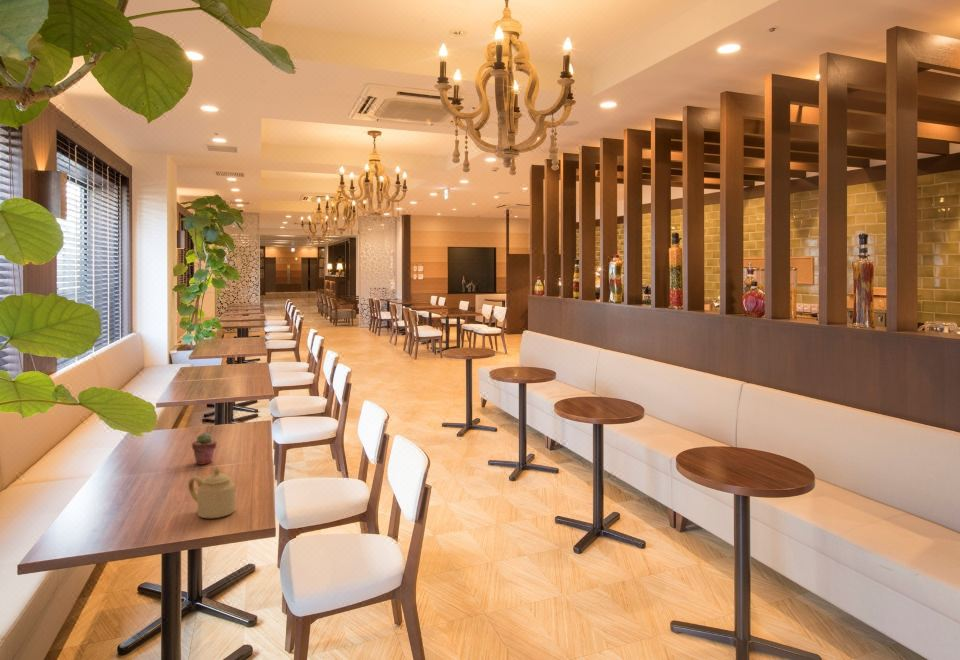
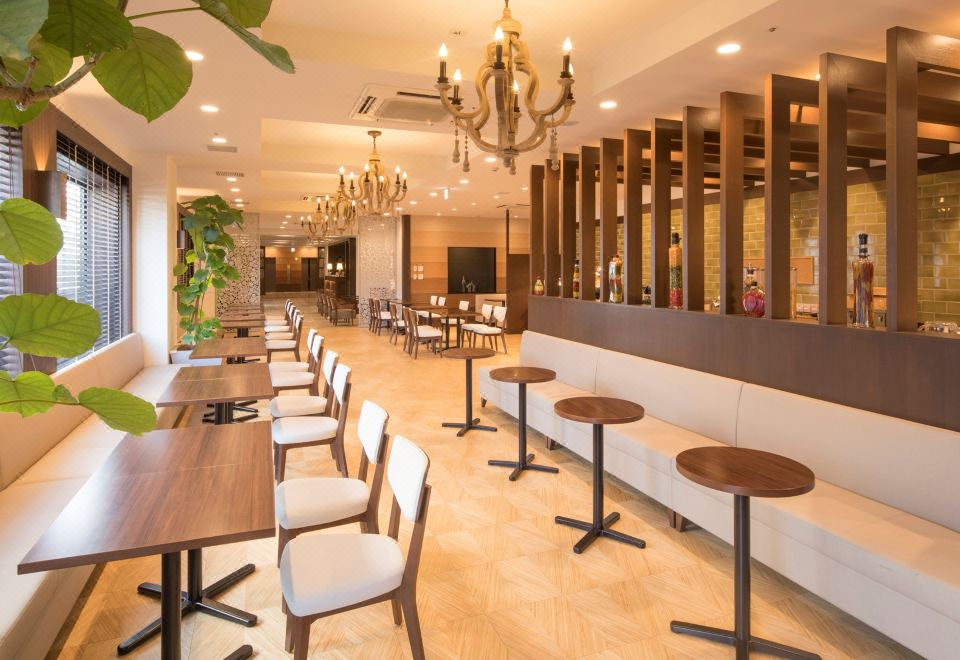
- sugar bowl (210, 489)
- potted succulent (204, 448)
